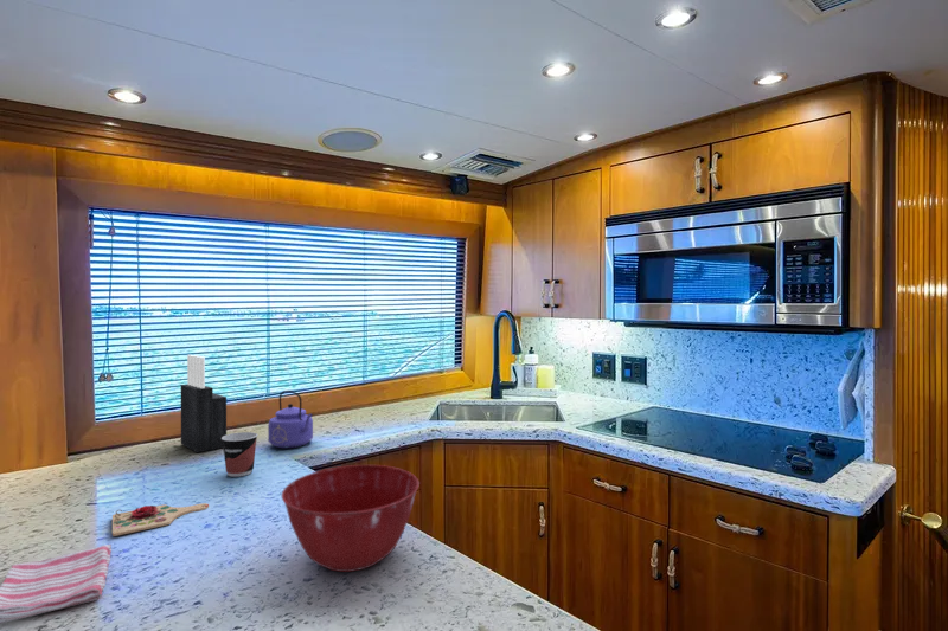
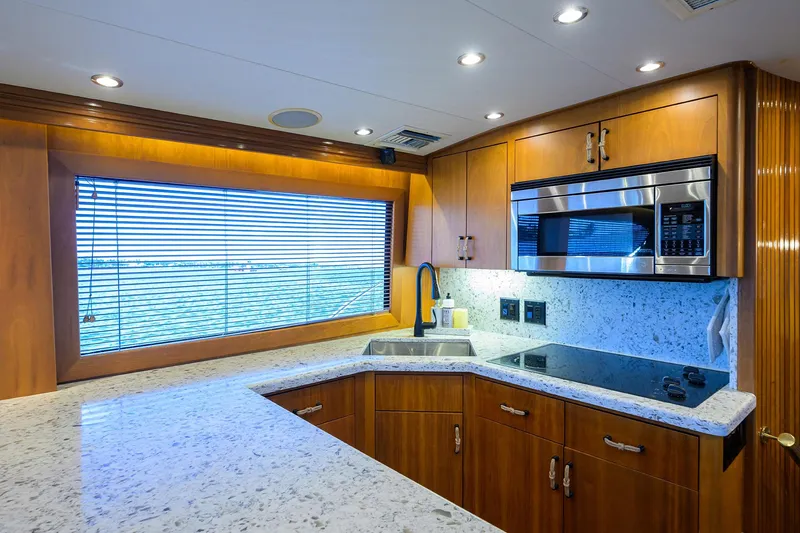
- kettle (294, 418)
- cutting board (162, 511)
- dish towel (55, 578)
- cup (239, 453)
- knife block (206, 400)
- mixing bowl (352, 520)
